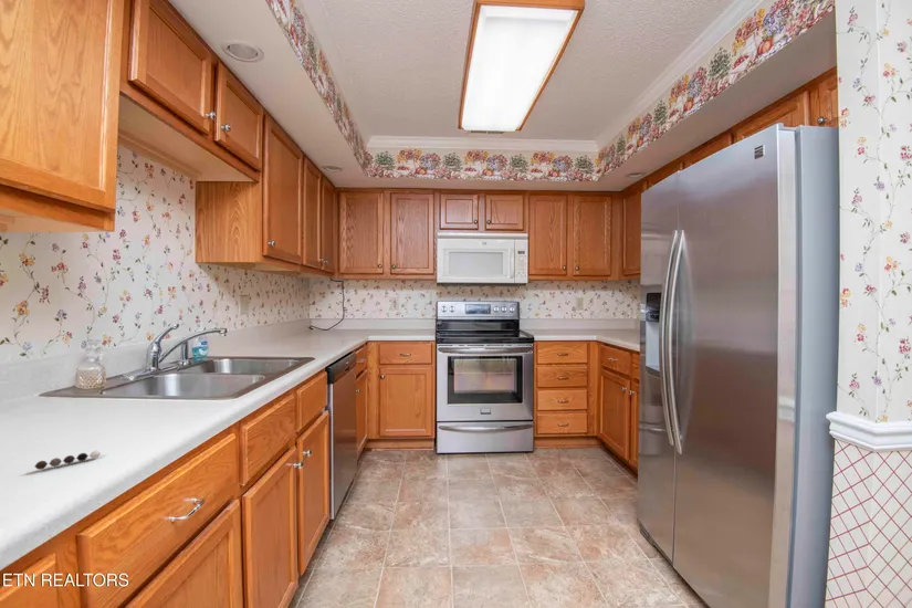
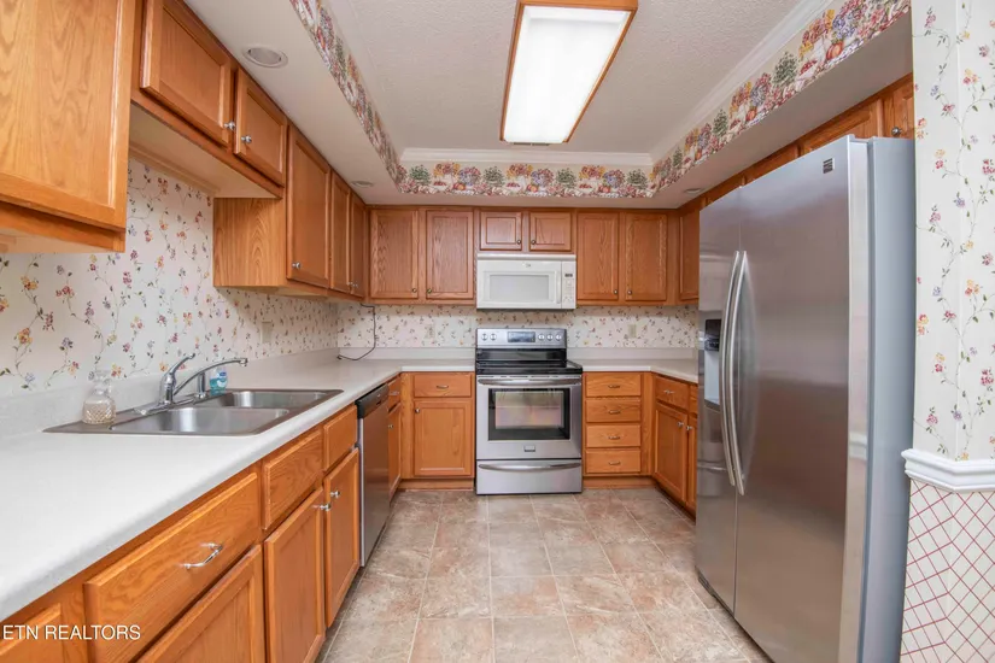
- pepper shaker (69, 459)
